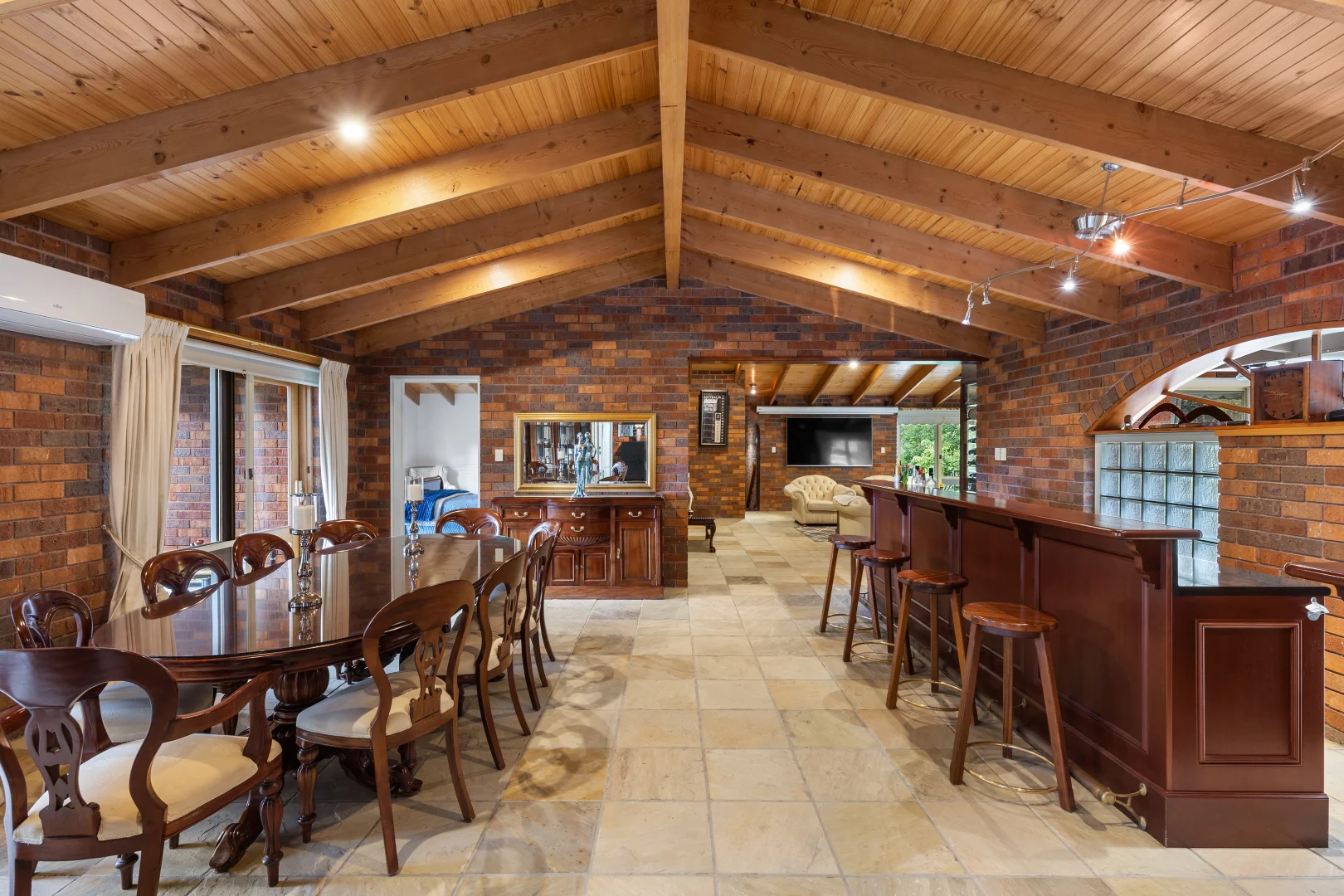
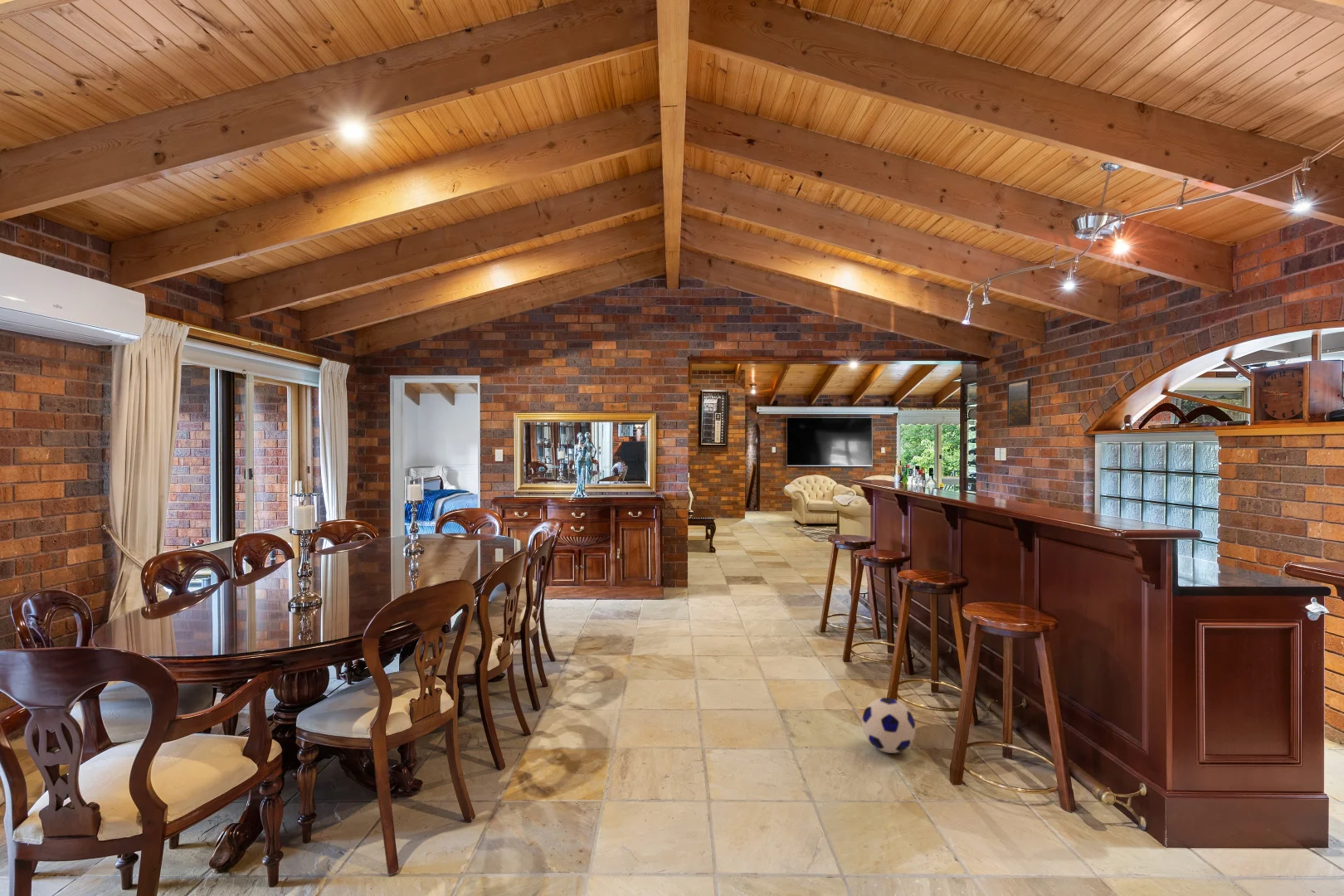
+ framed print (1018, 403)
+ soccer ball (888, 724)
